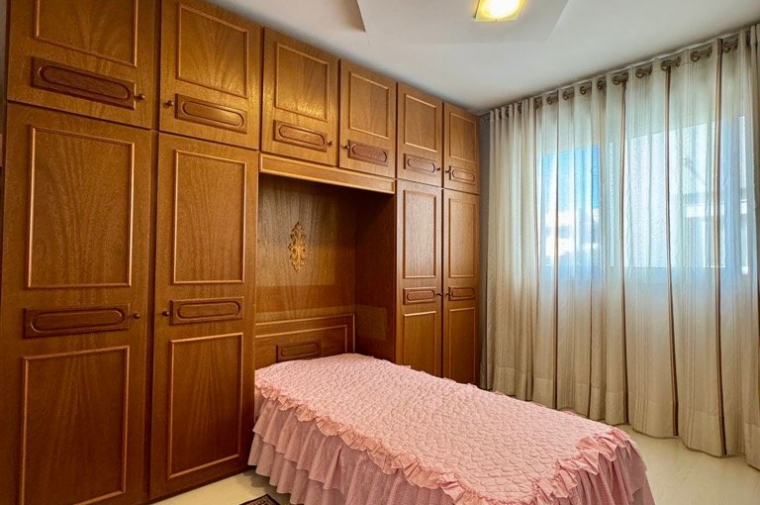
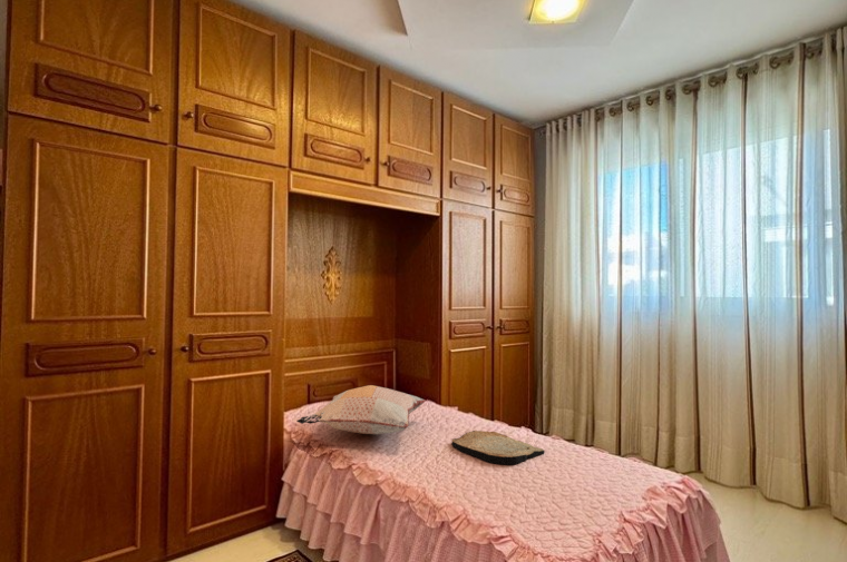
+ decorative pillow (366, 410)
+ tray (494, 444)
